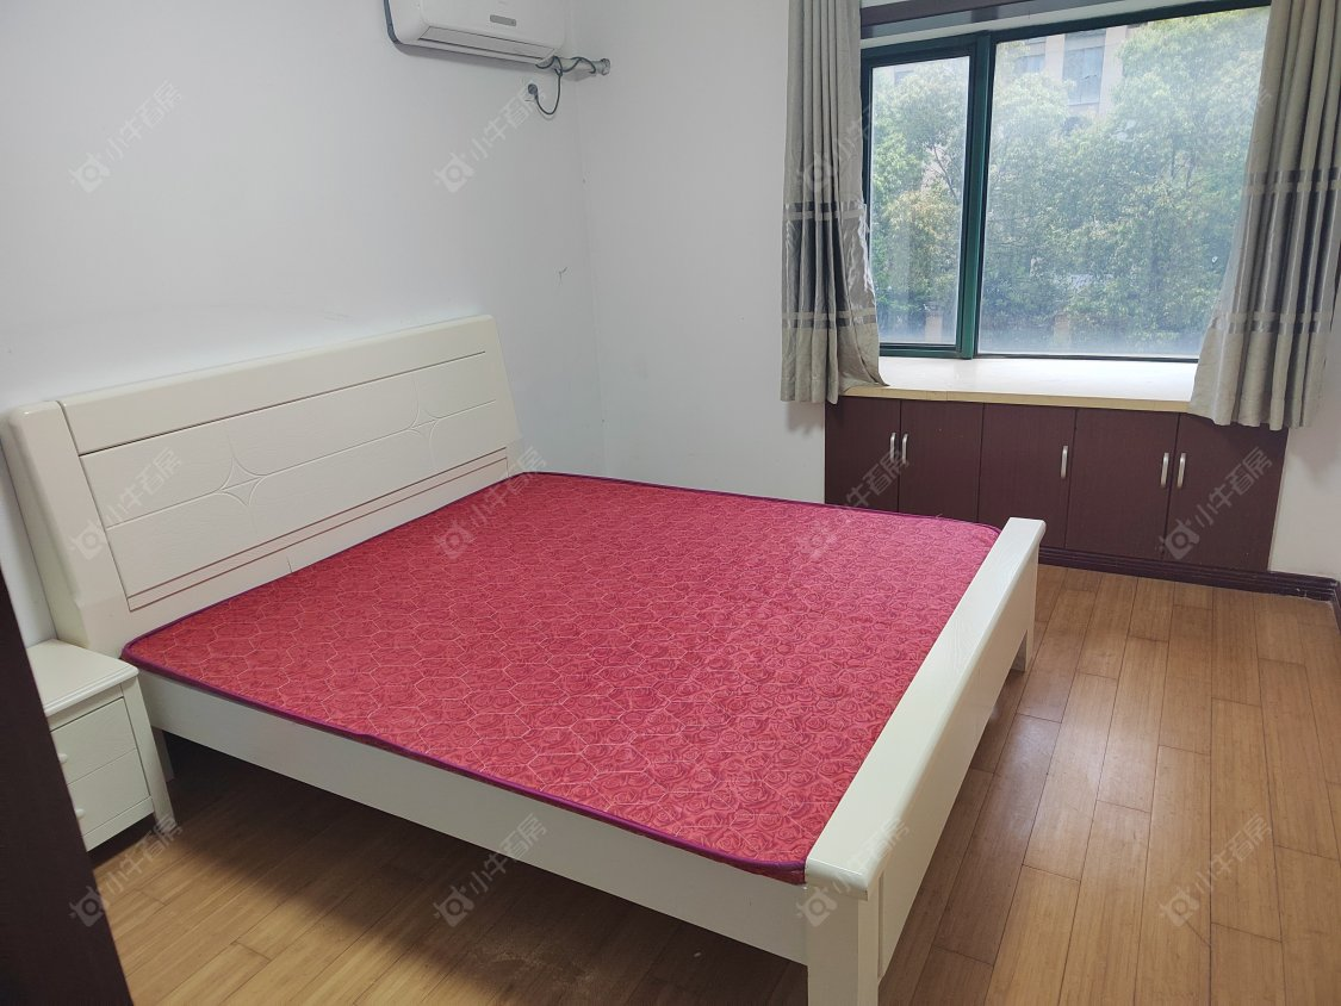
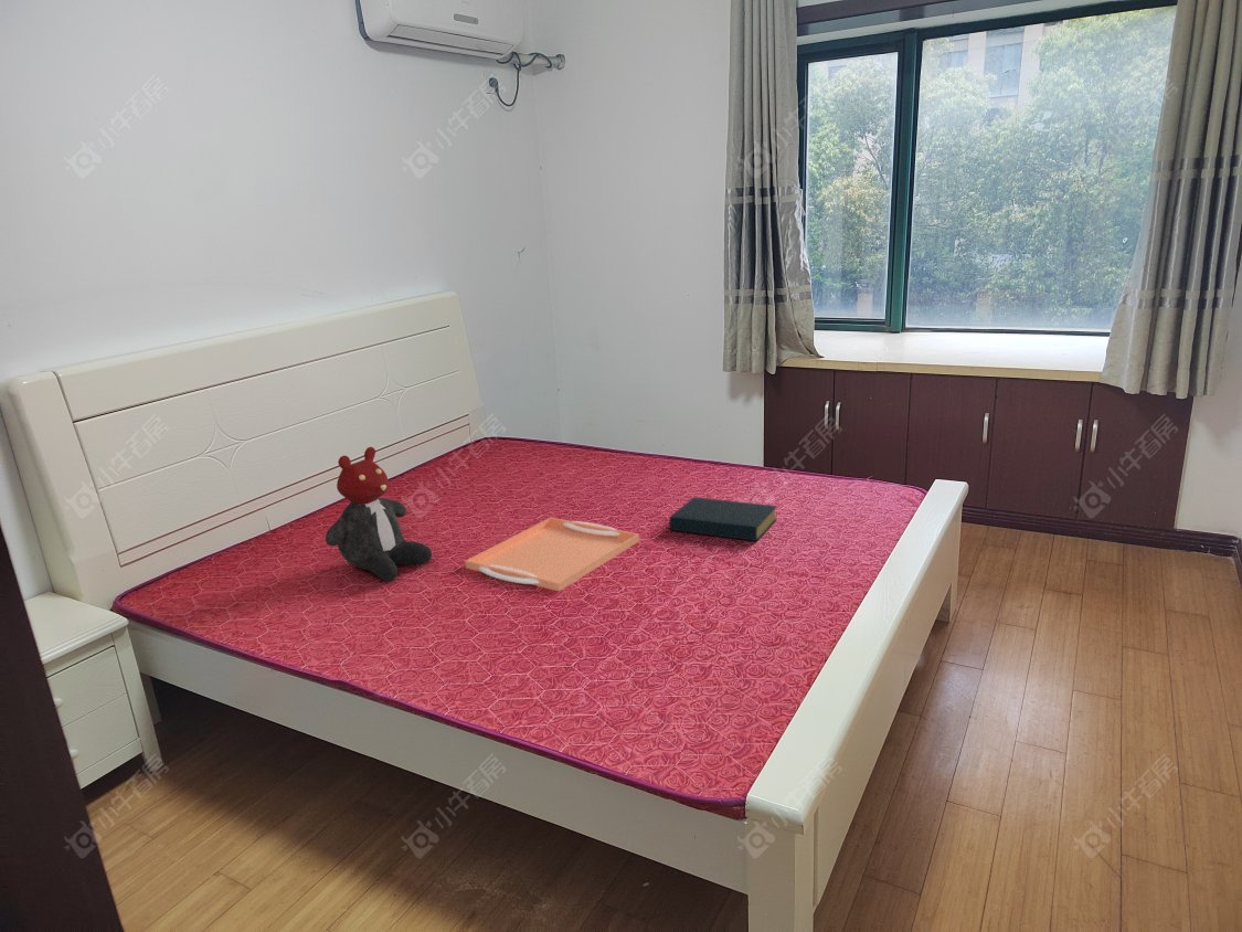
+ teddy bear (378, 511)
+ serving tray (554, 550)
+ hardback book (723, 518)
